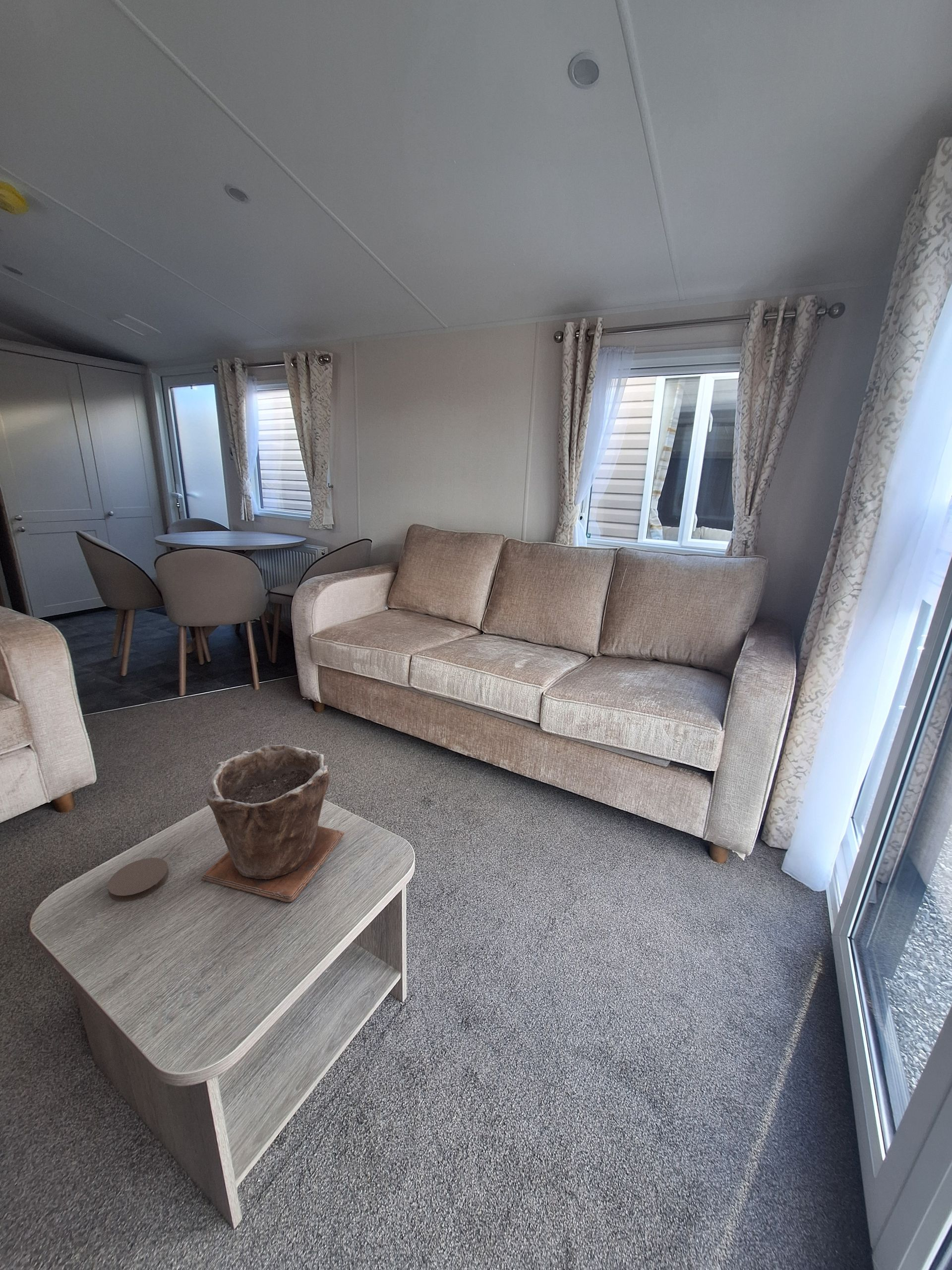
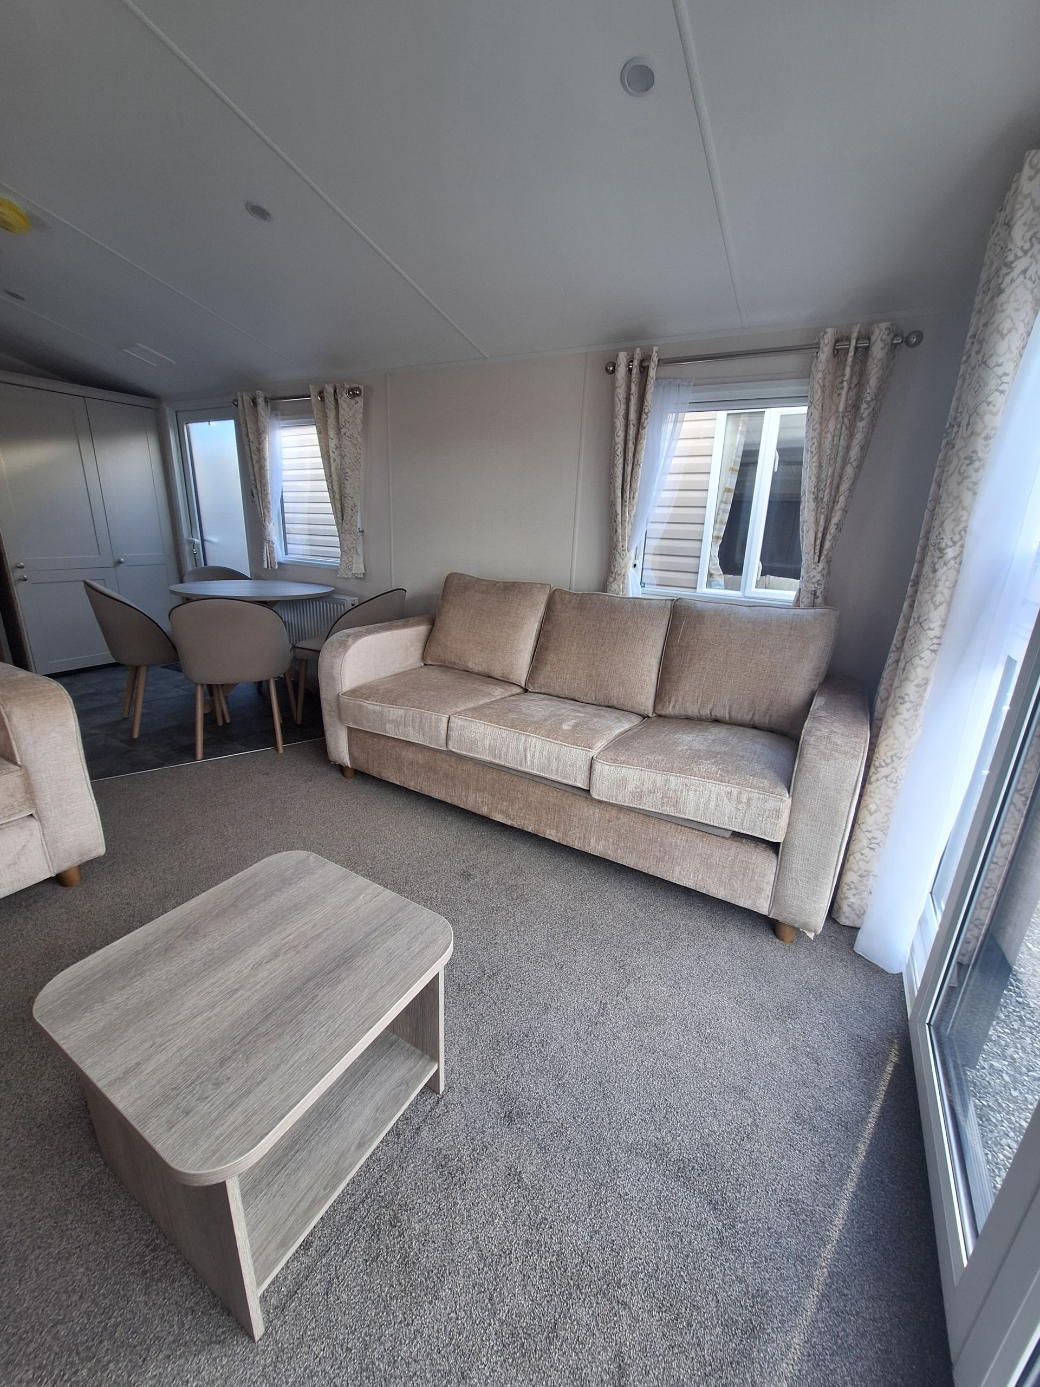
- coaster (139, 878)
- plant pot (274, 811)
